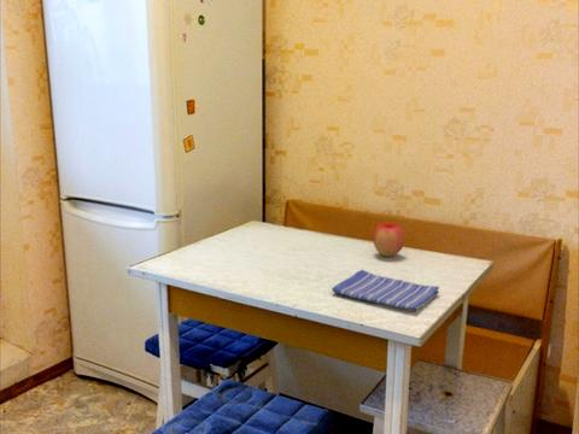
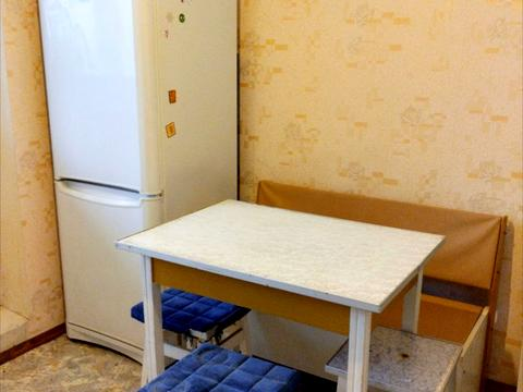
- apple (388, 240)
- dish towel (385, 288)
